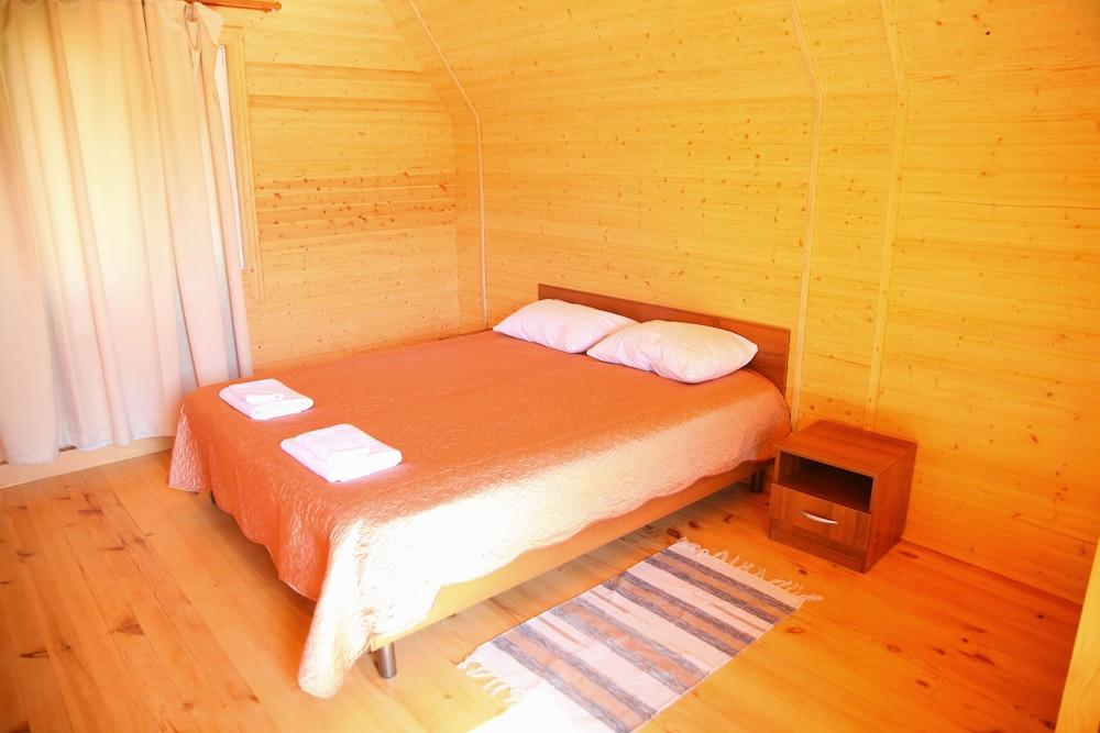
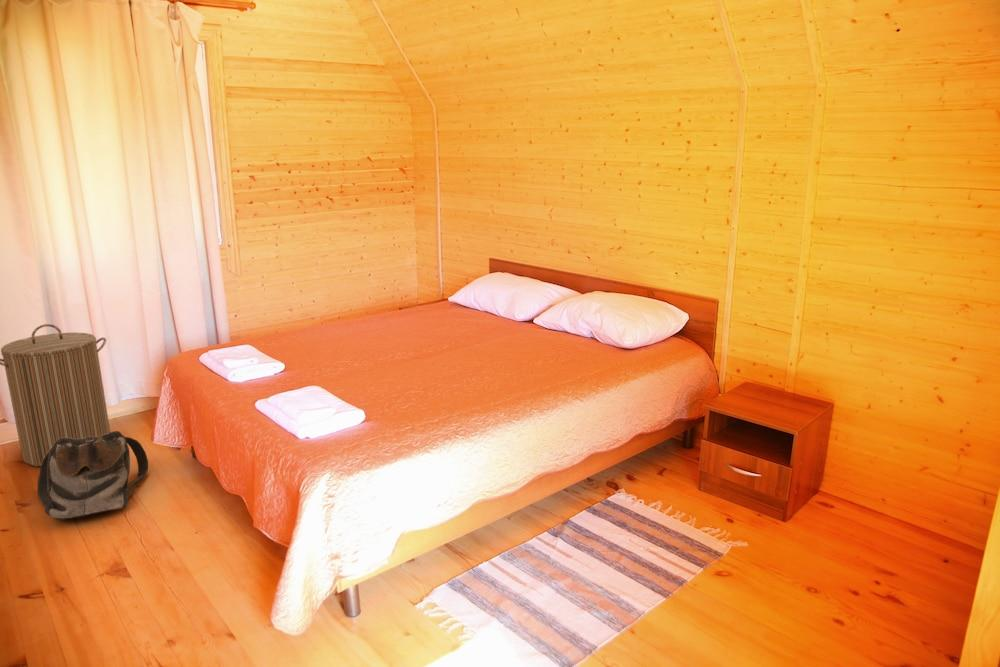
+ backpack (89, 469)
+ laundry hamper (57, 388)
